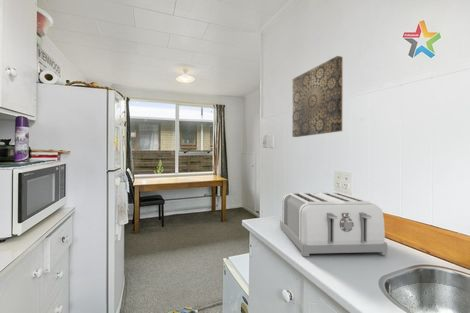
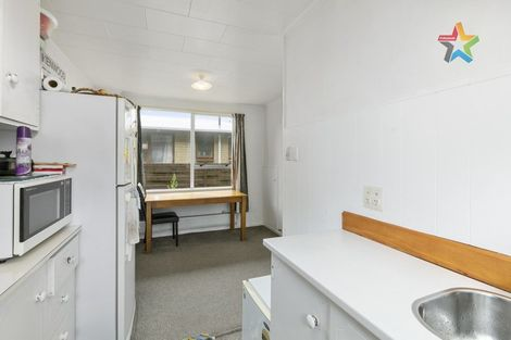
- wall art (314, 101)
- toaster (327, 219)
